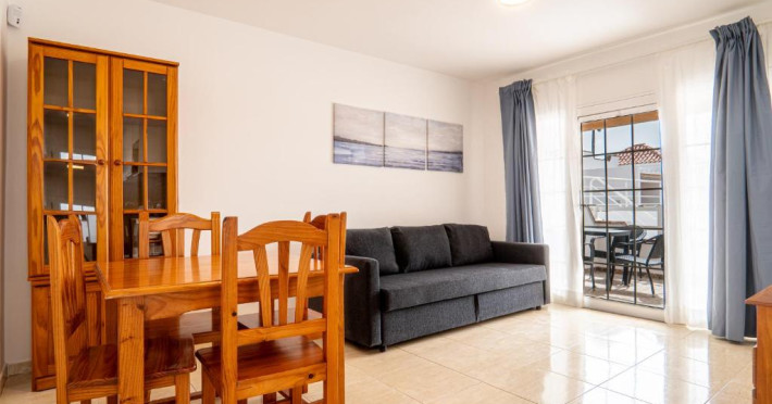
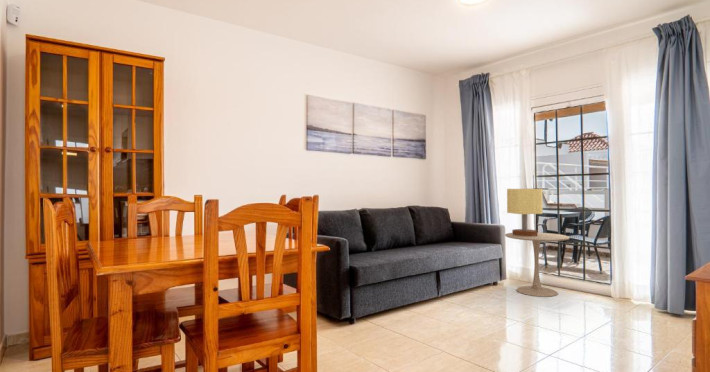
+ table lamp (524, 211)
+ side table (536, 263)
